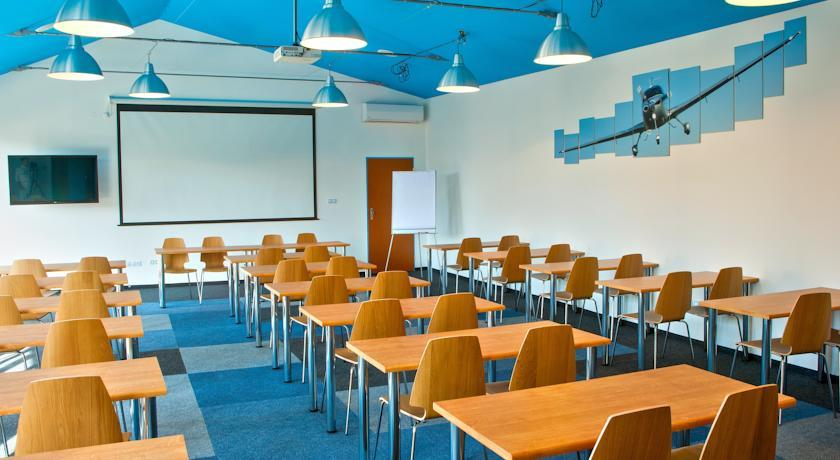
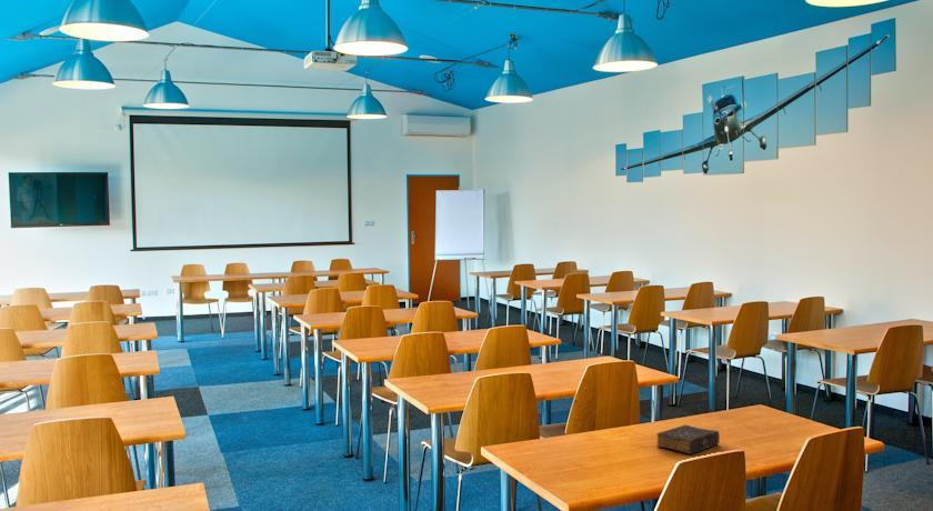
+ book (688, 439)
